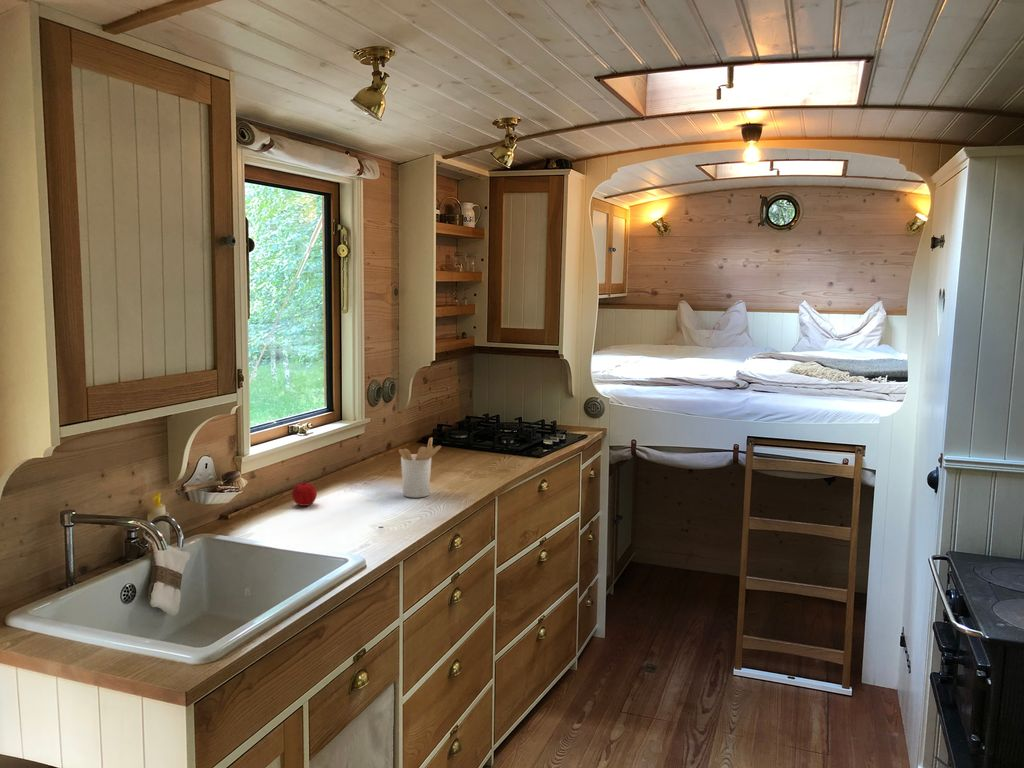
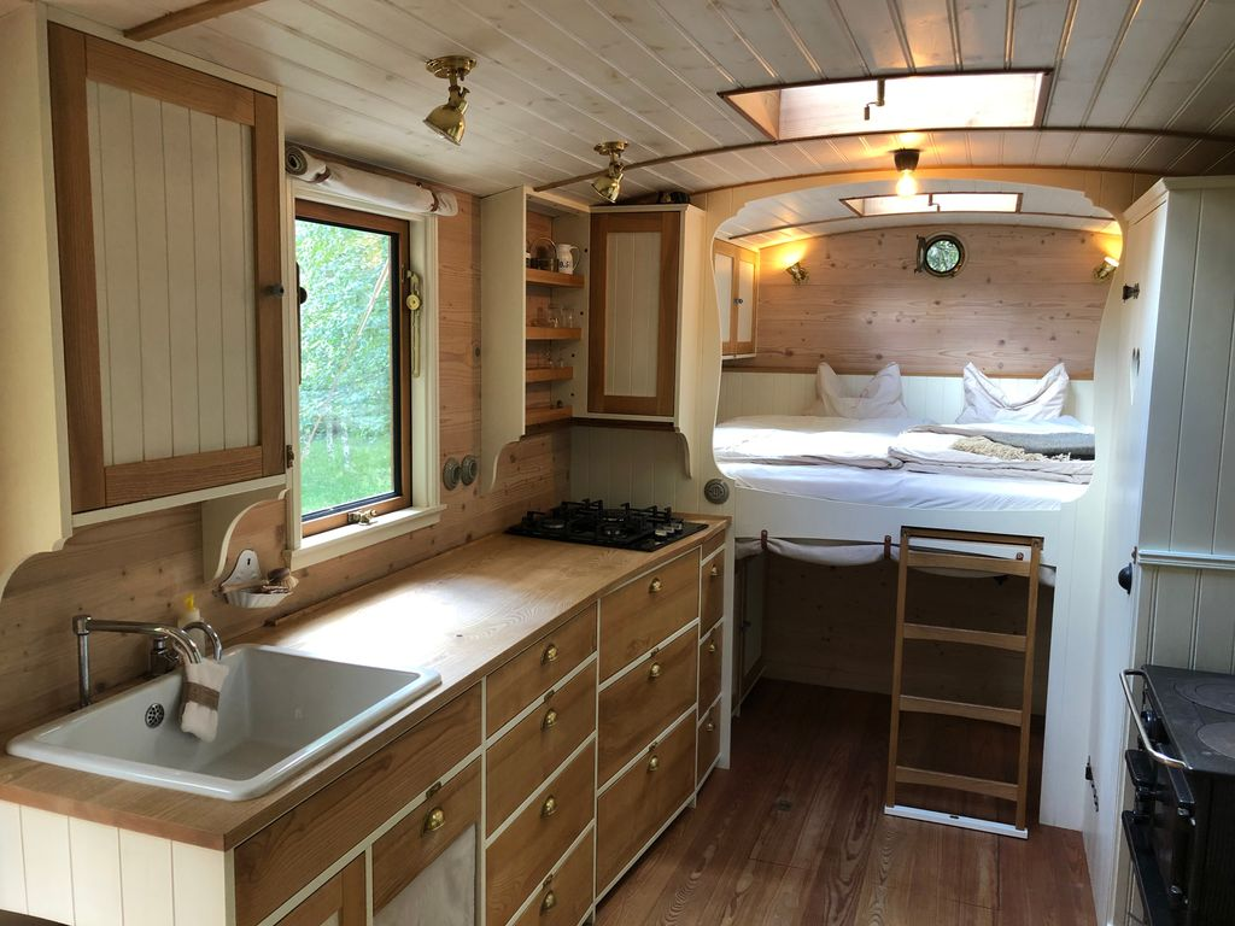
- utensil holder (420, 468)
- apple (304, 491)
